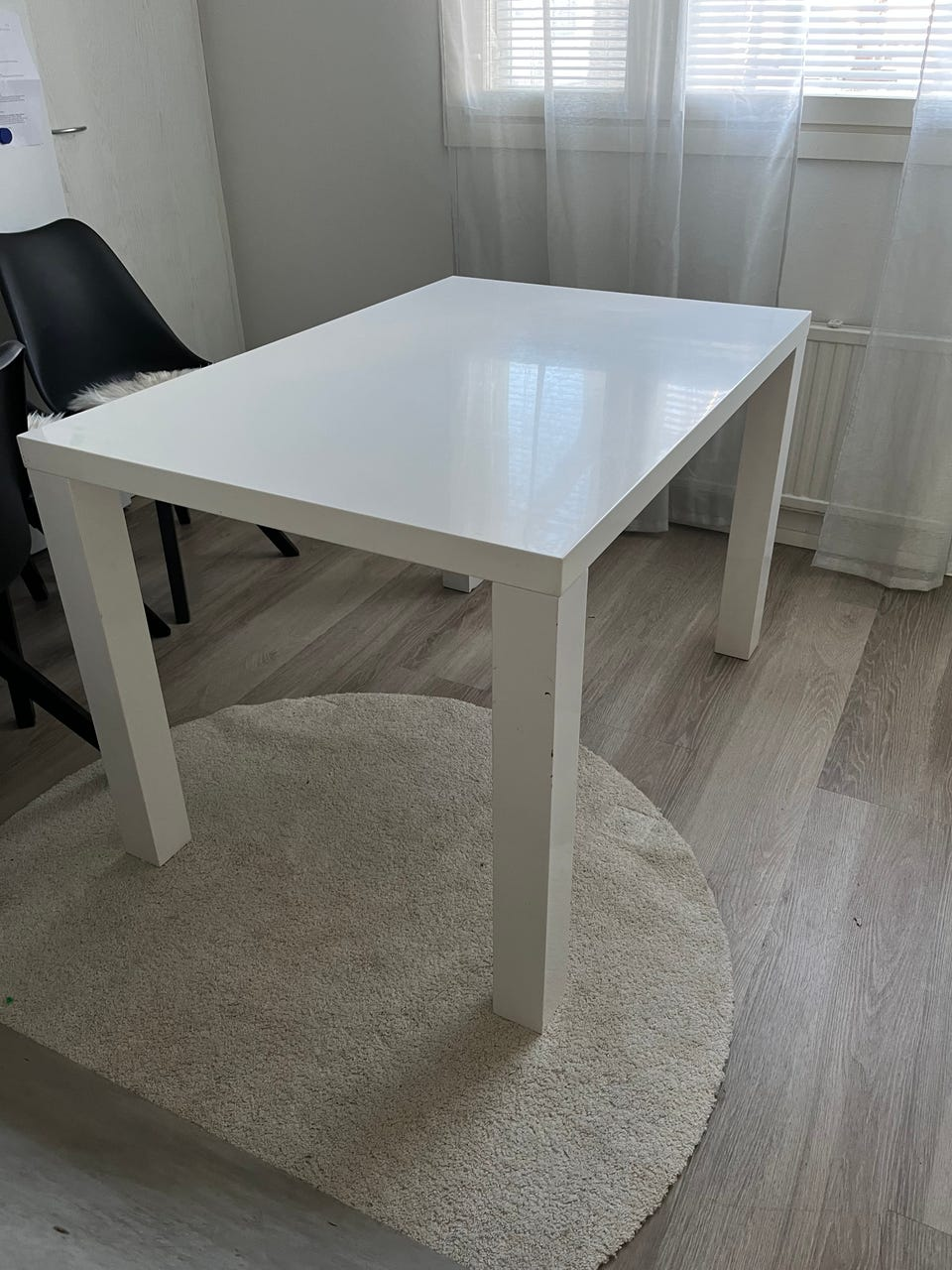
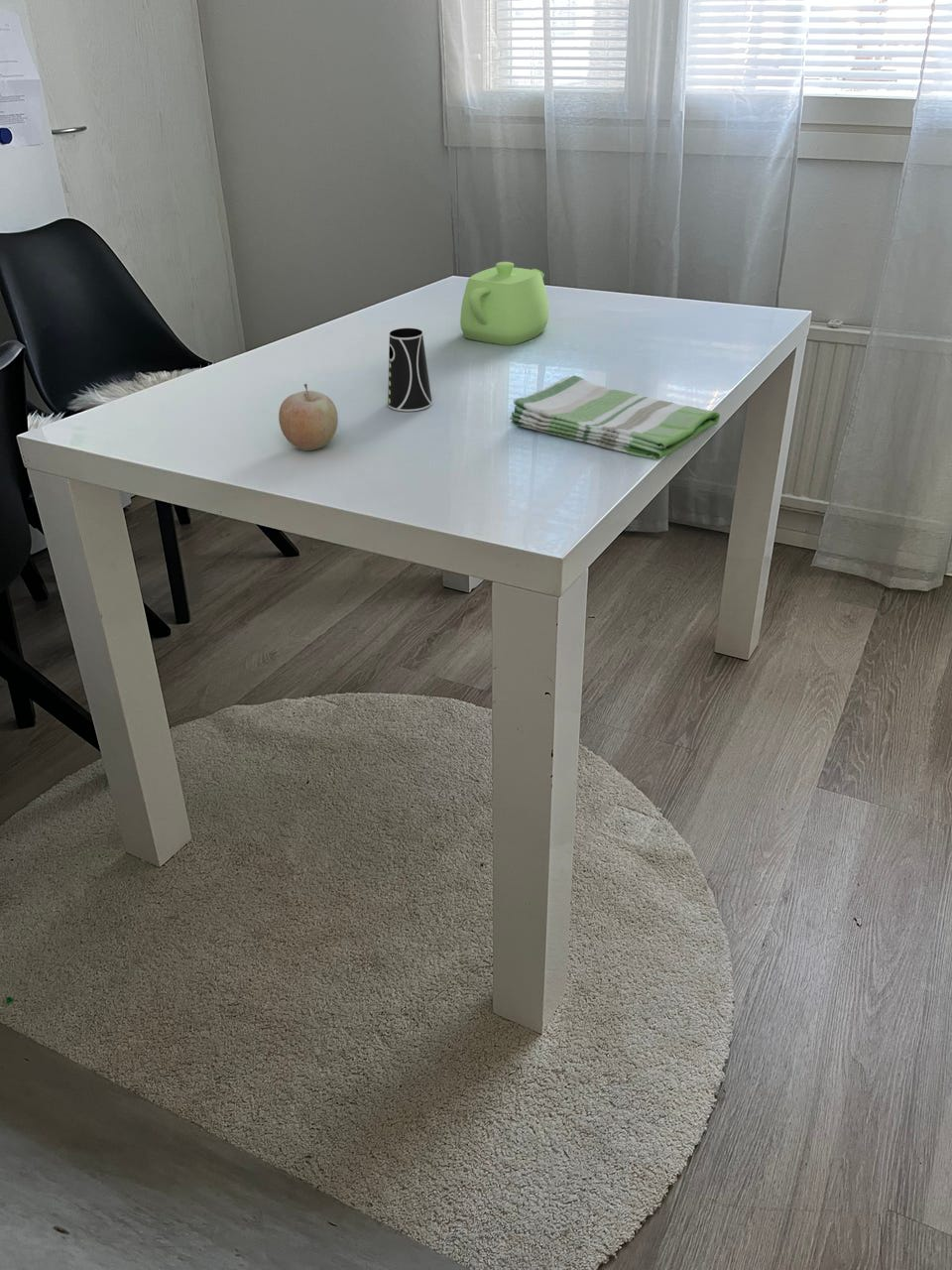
+ cup (408, 368)
+ fruit (307, 416)
+ teapot (507, 298)
+ dish towel (614, 411)
